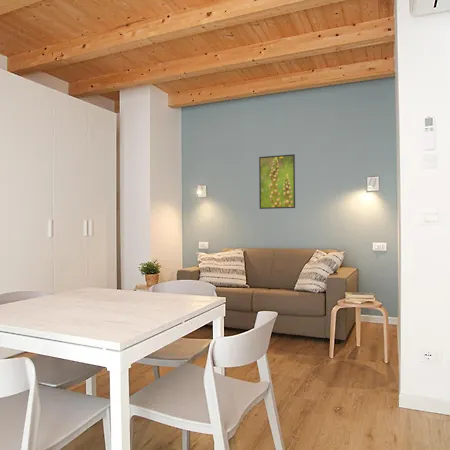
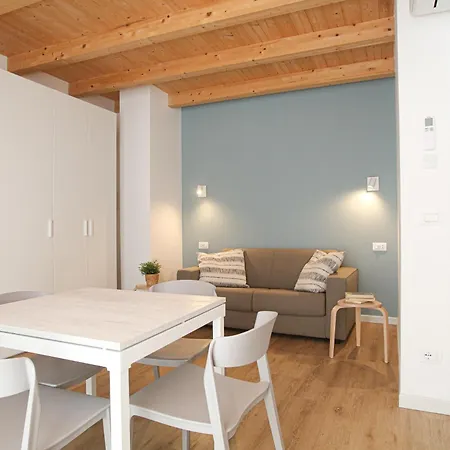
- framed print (276, 182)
